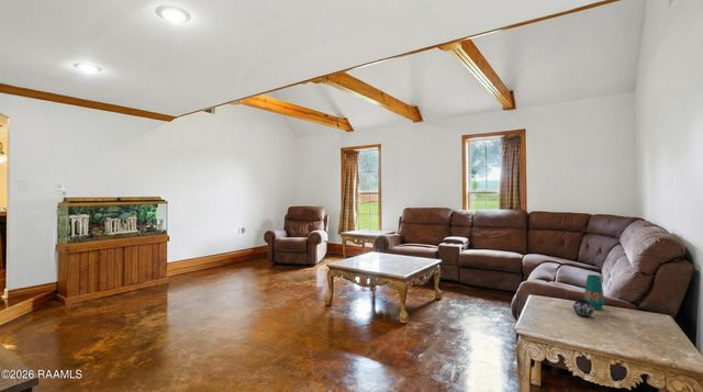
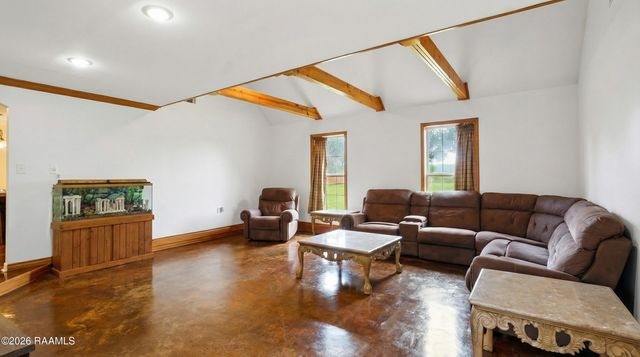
- vase (589, 294)
